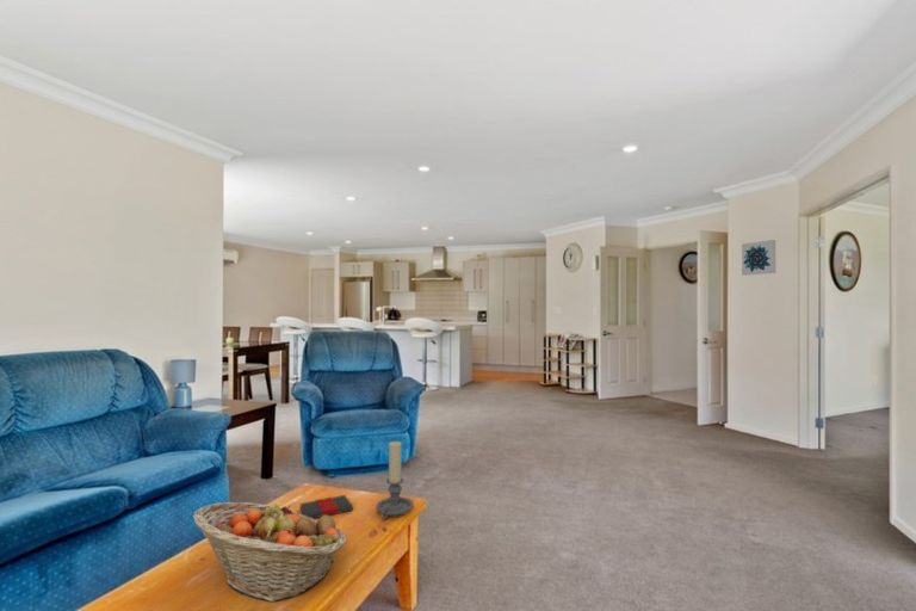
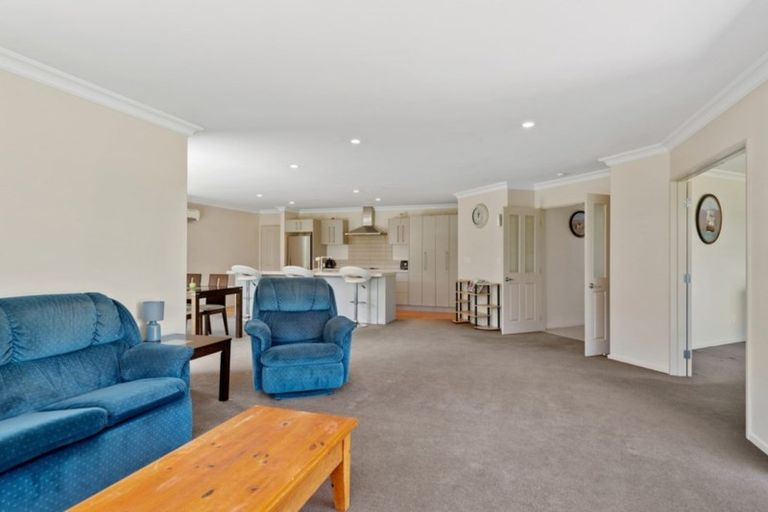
- candle holder (392, 477)
- book (326, 506)
- wall art (757, 258)
- fruit basket (271, 537)
